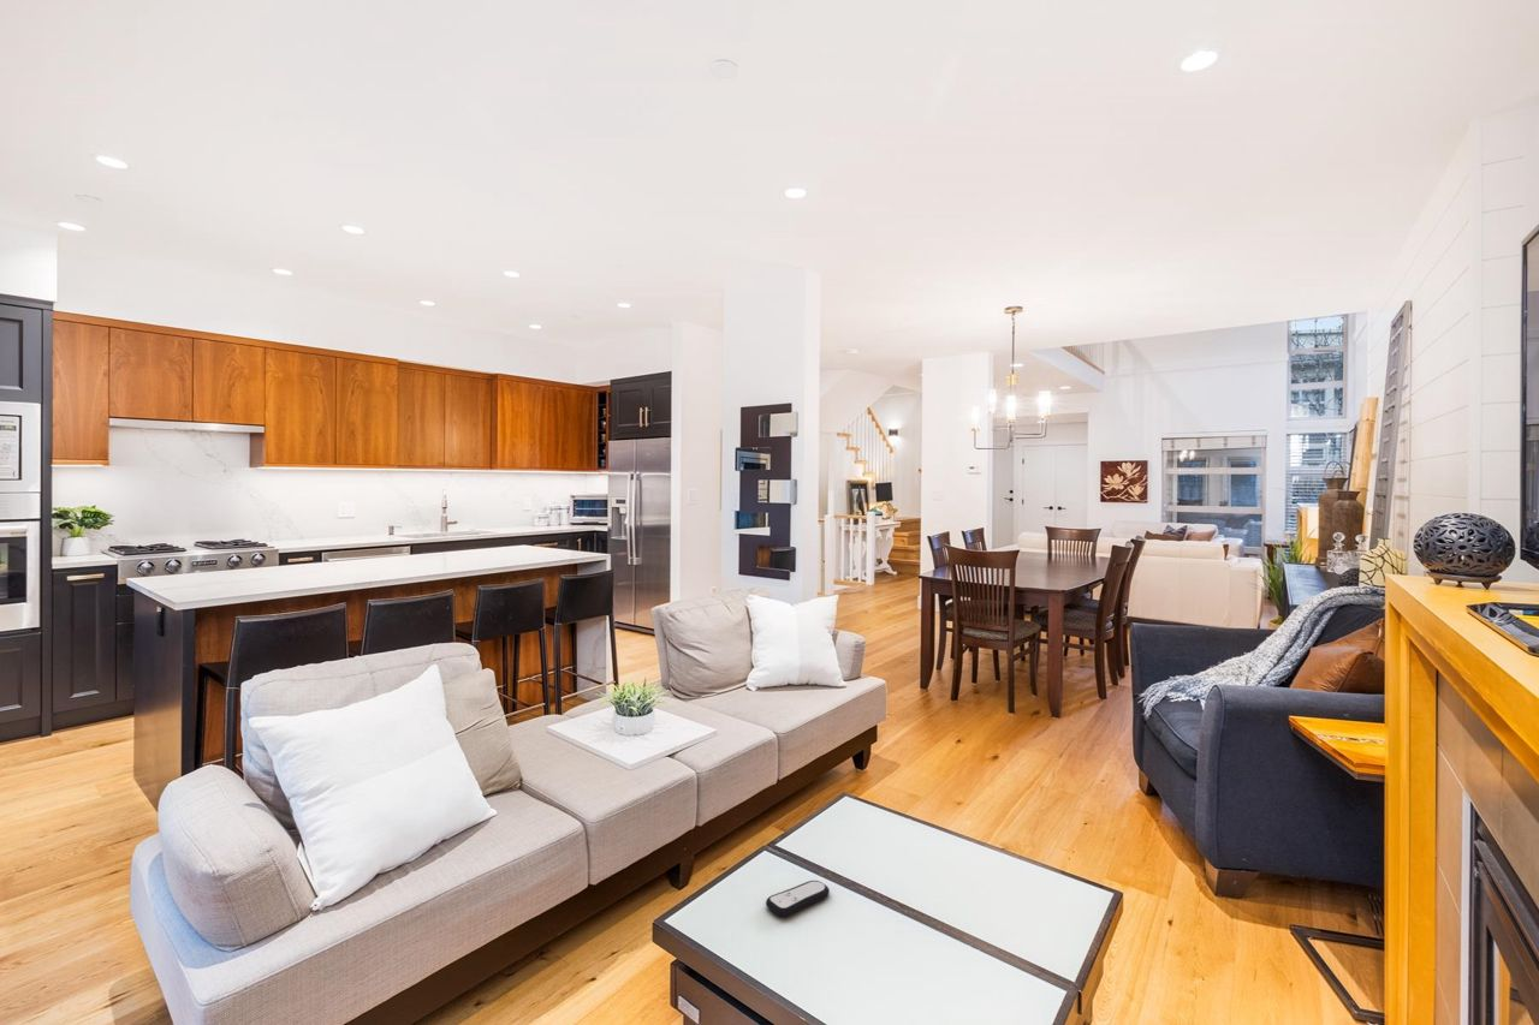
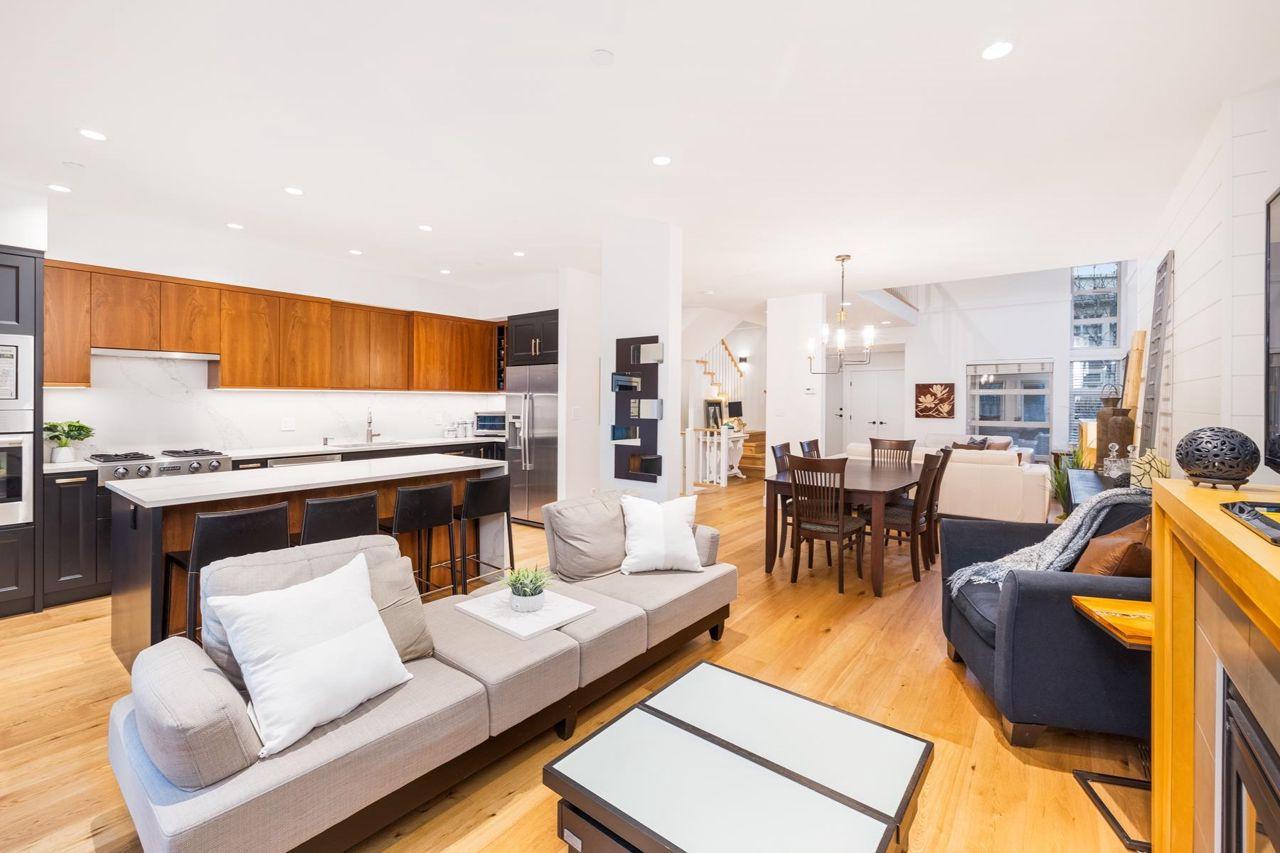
- remote control (798, 896)
